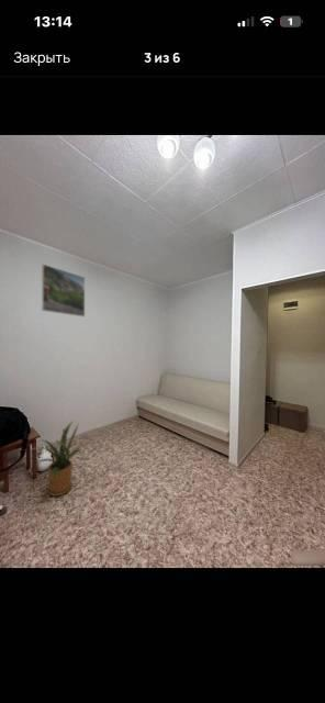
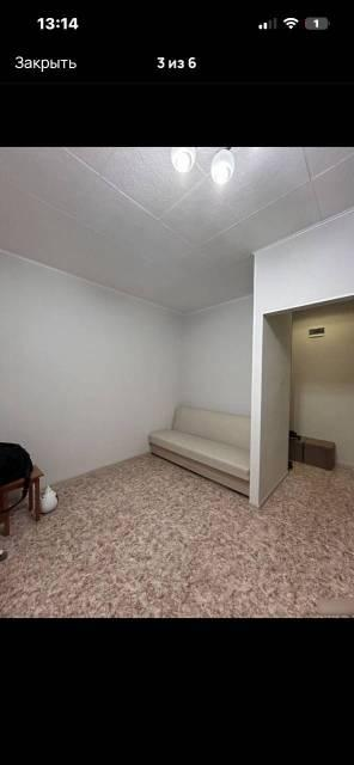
- house plant (57, 458)
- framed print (65, 292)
